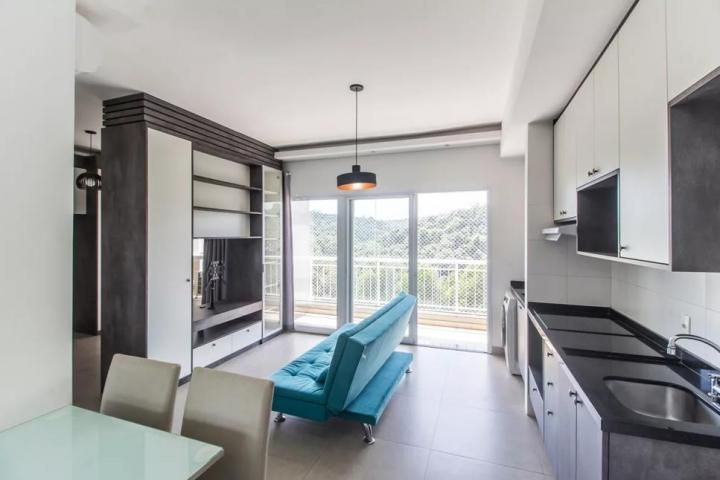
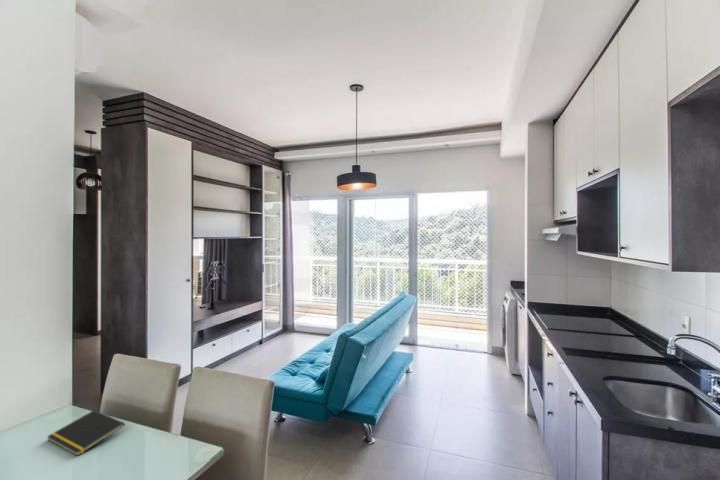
+ notepad (86, 430)
